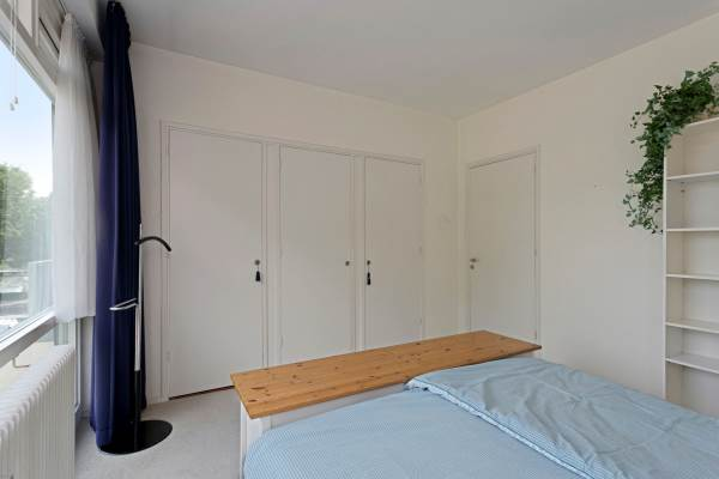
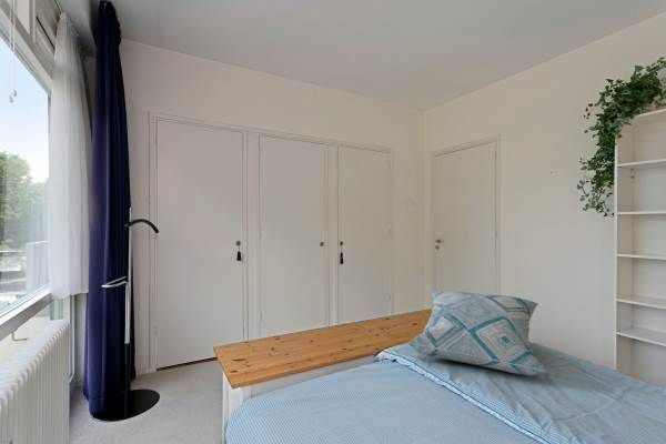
+ decorative pillow (476, 325)
